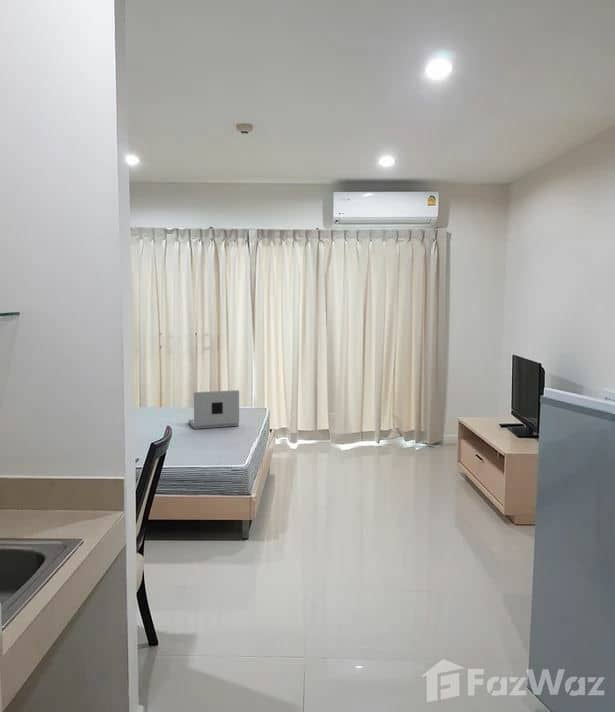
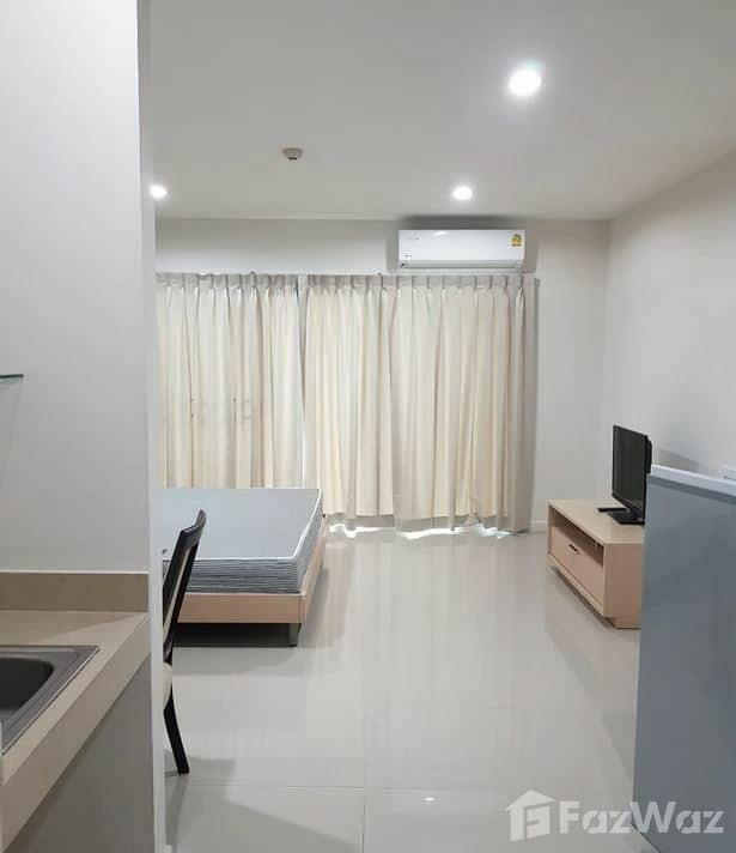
- laptop (213, 406)
